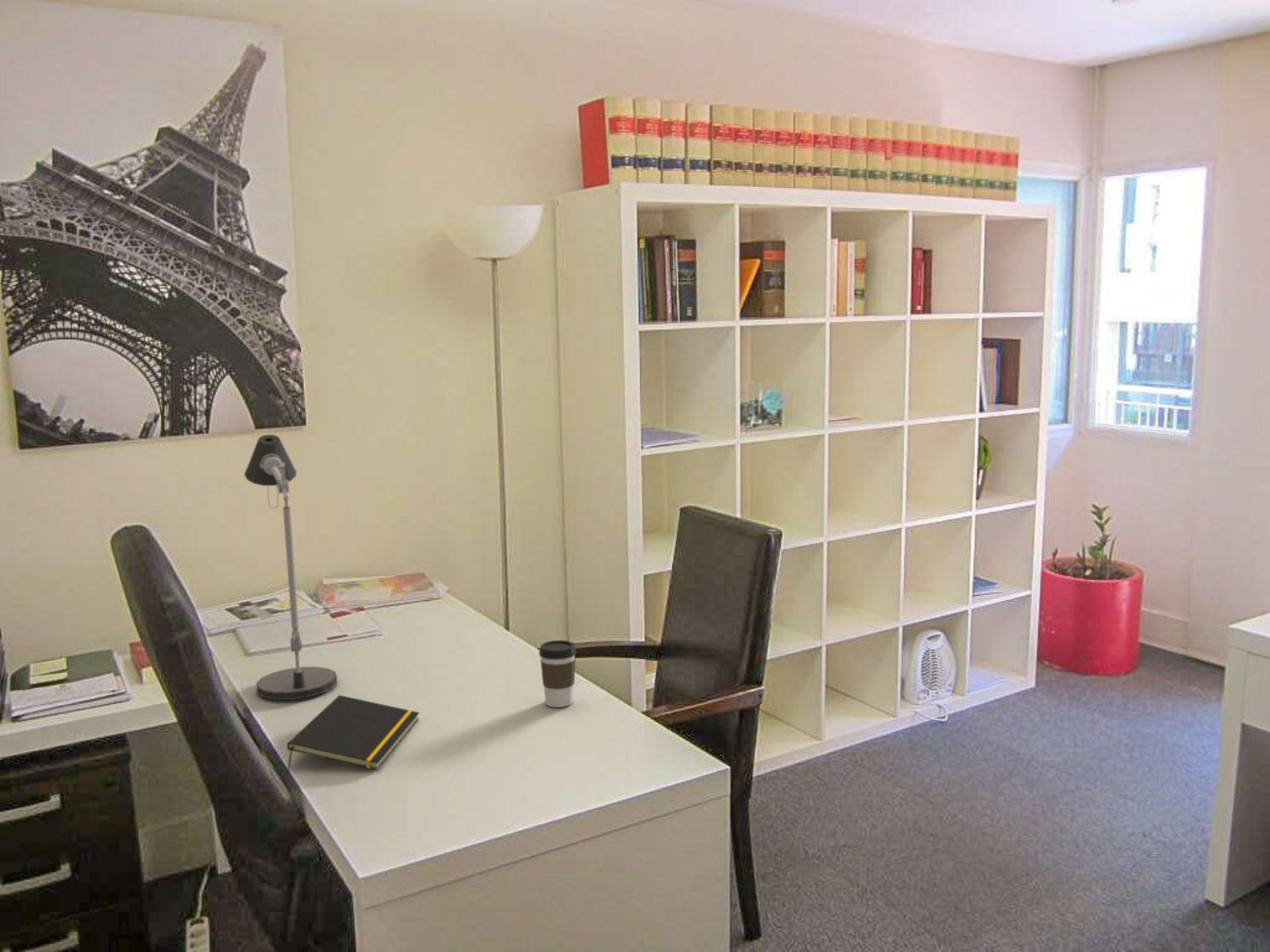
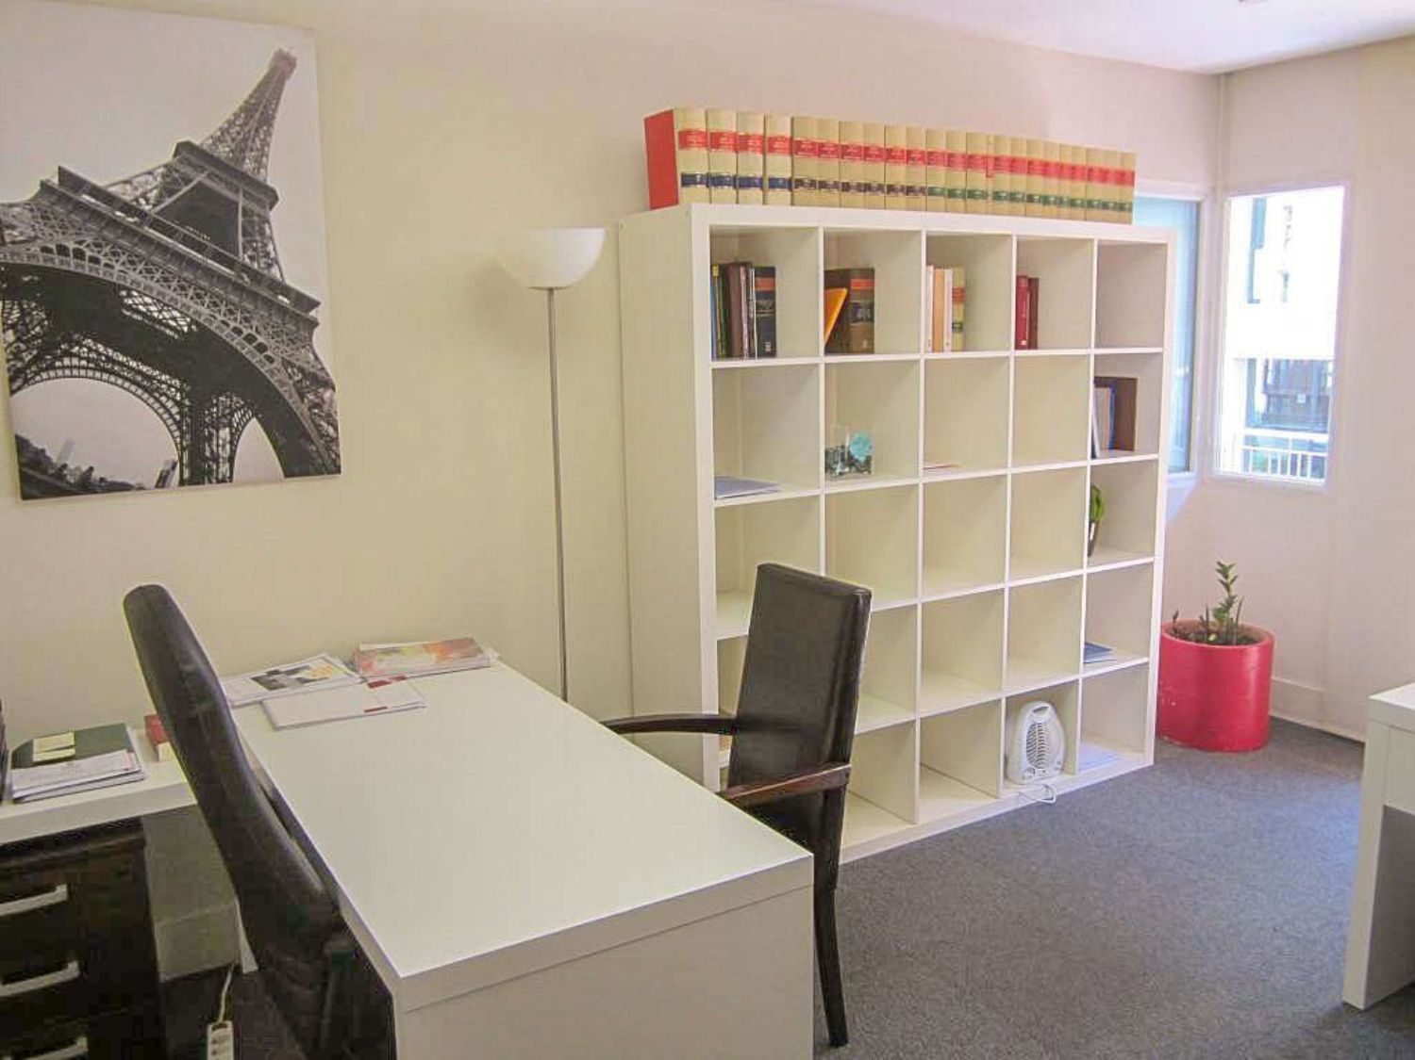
- coffee cup (558, 674)
- desk lamp (286, 553)
- notepad (356, 729)
